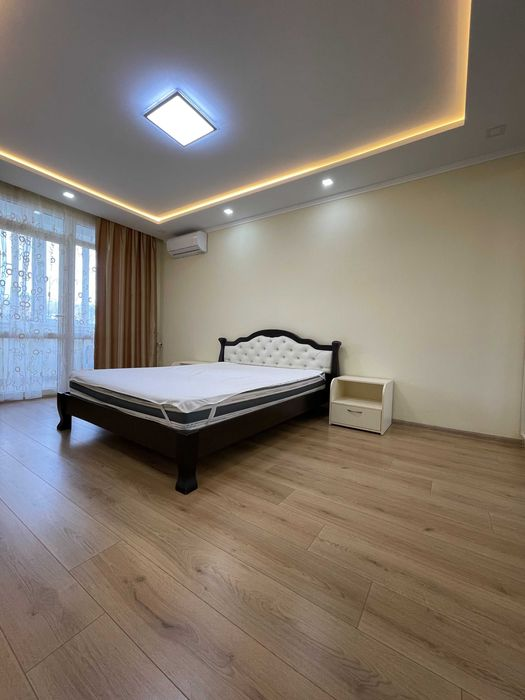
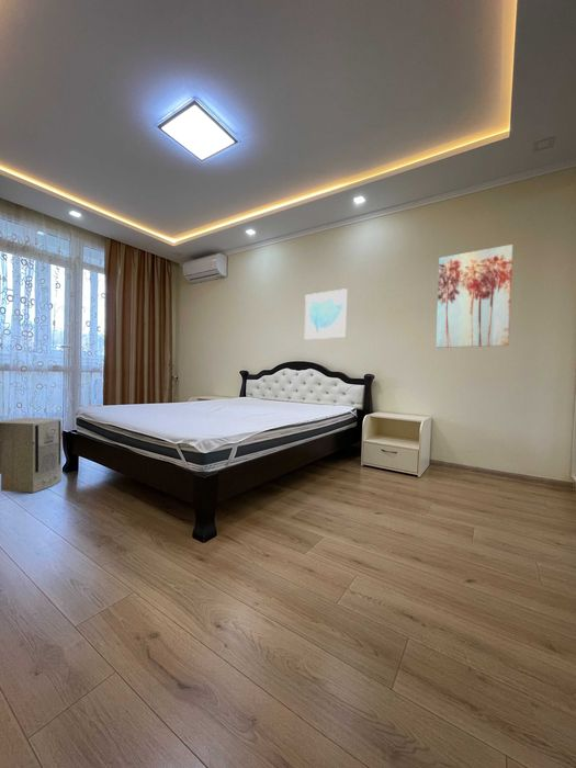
+ wall art (472, 298)
+ wall art (325, 315)
+ air purifier (30, 452)
